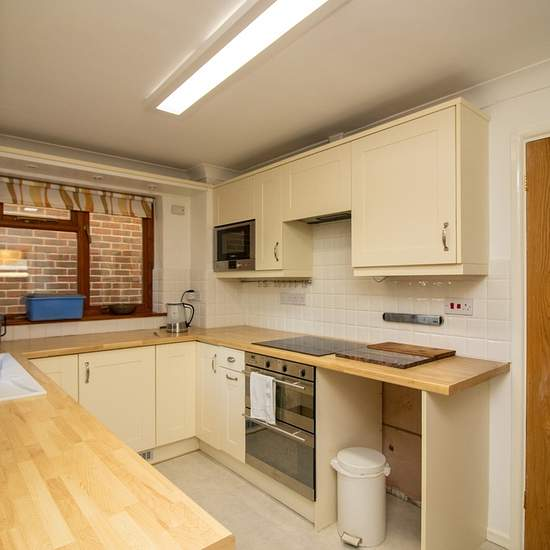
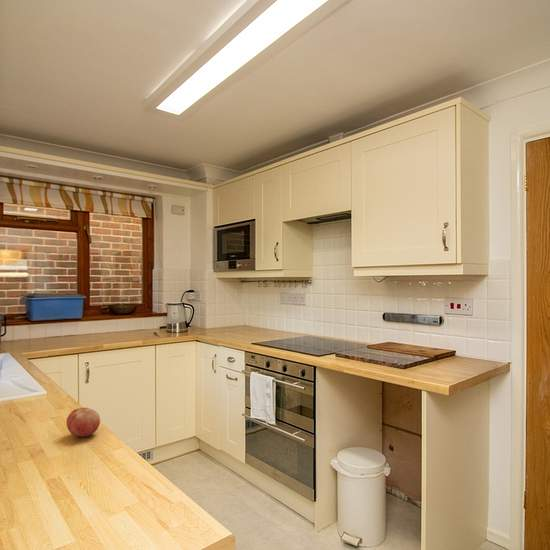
+ fruit (83, 422)
